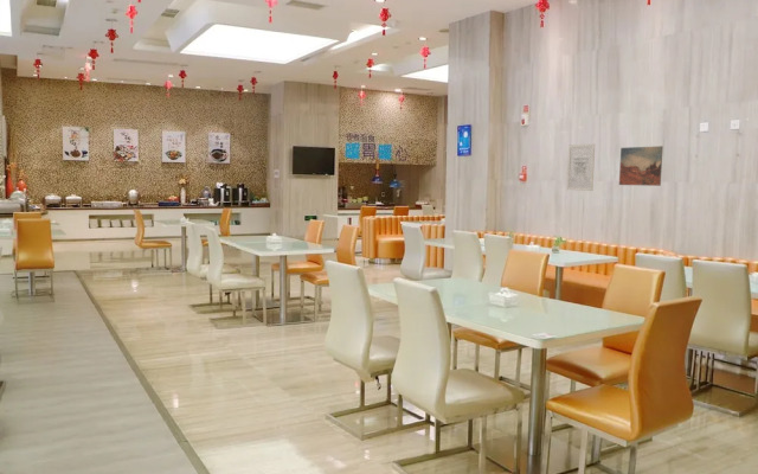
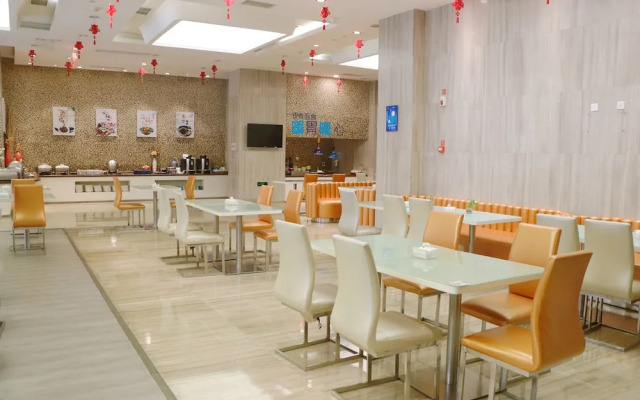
- wall art (580, 167)
- wall art (640, 166)
